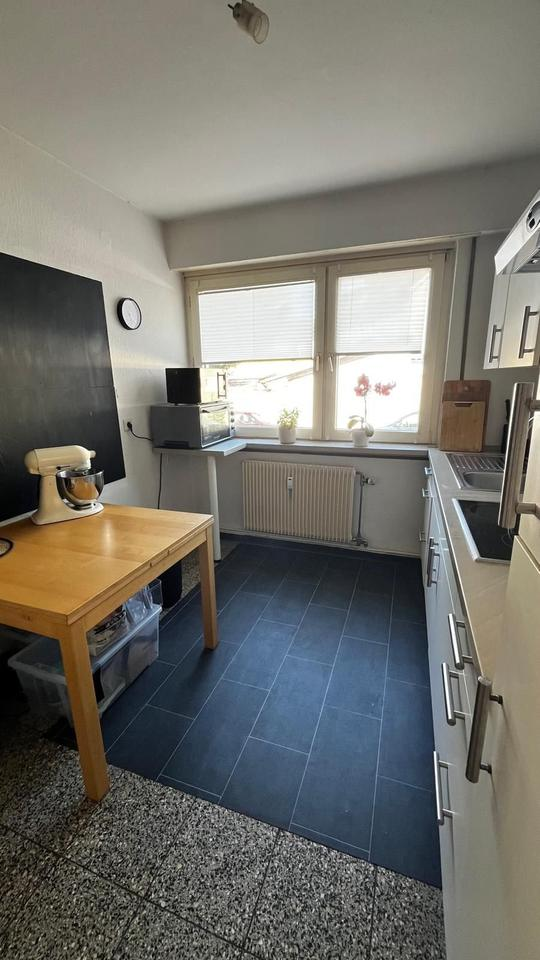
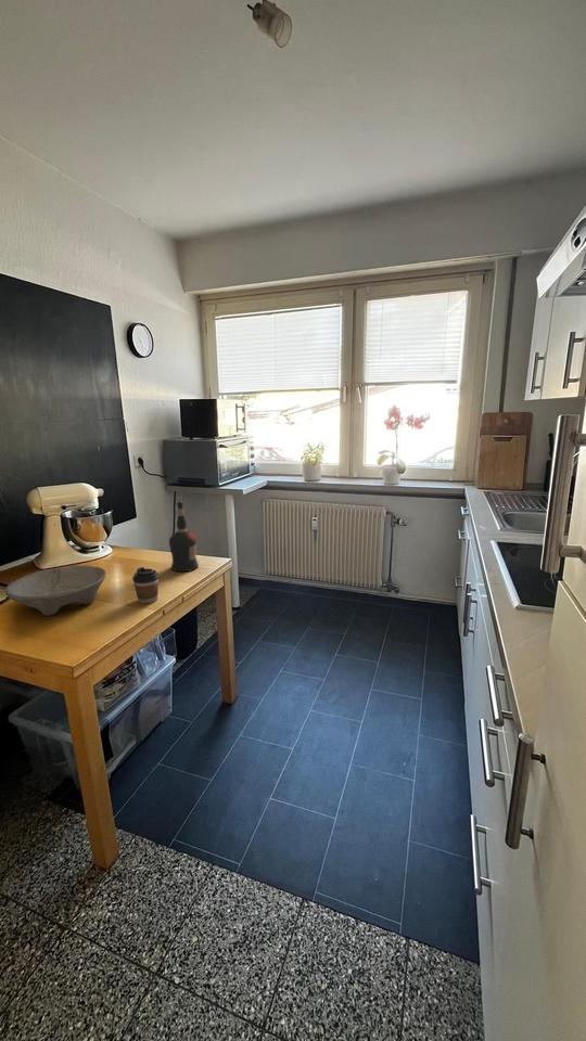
+ liquor bottle (182, 535)
+ coffee cup (146, 584)
+ bowl (59, 590)
